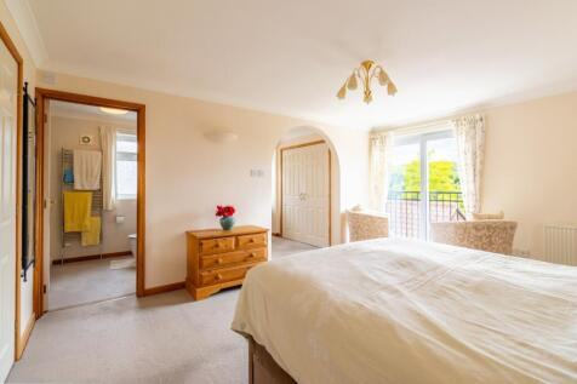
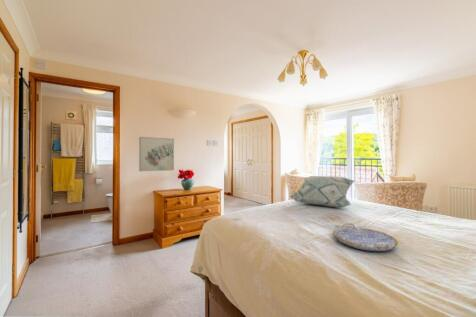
+ wall art (157, 154)
+ serving tray (363, 237)
+ decorative pillow (323, 190)
